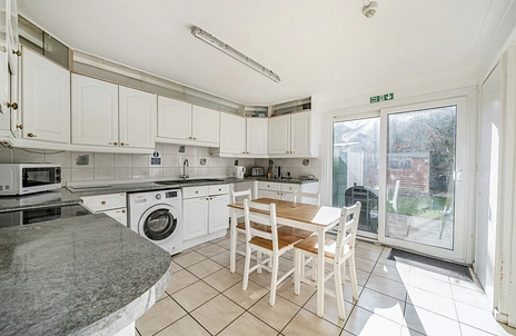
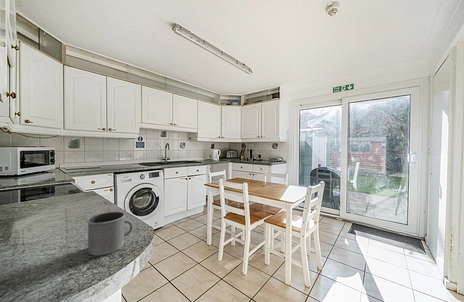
+ mug (111, 230)
